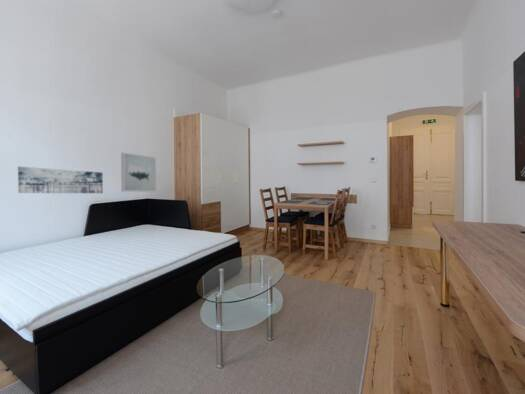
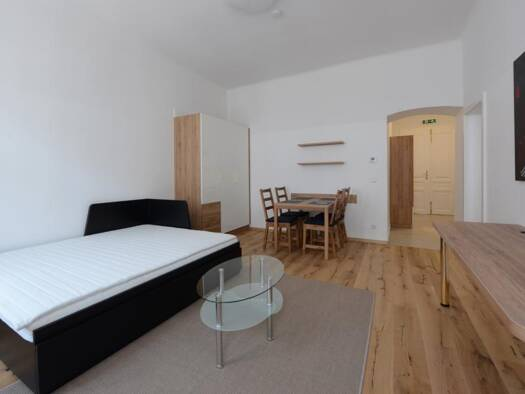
- wall art (65, 181)
- wall art (139, 173)
